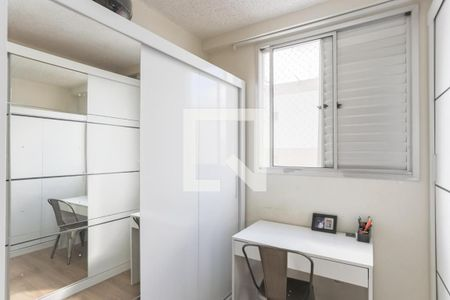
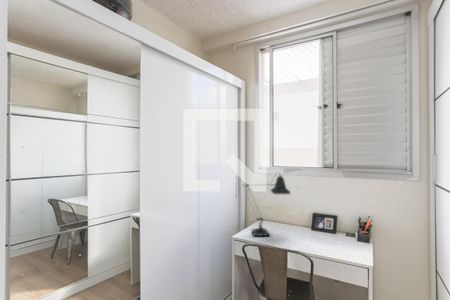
+ desk lamp (257, 206)
